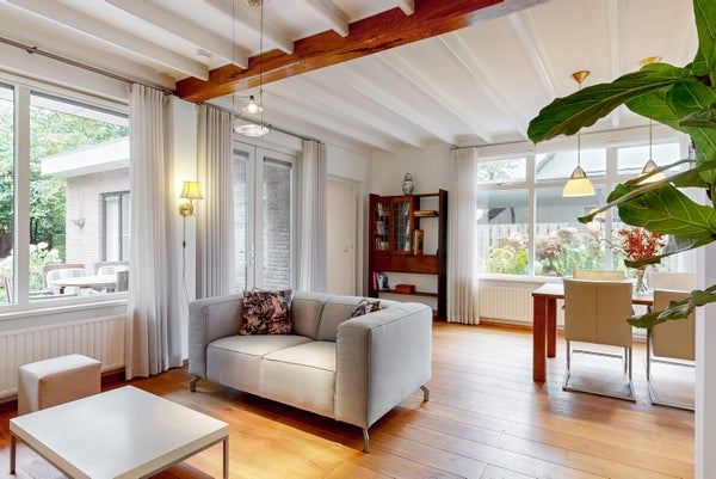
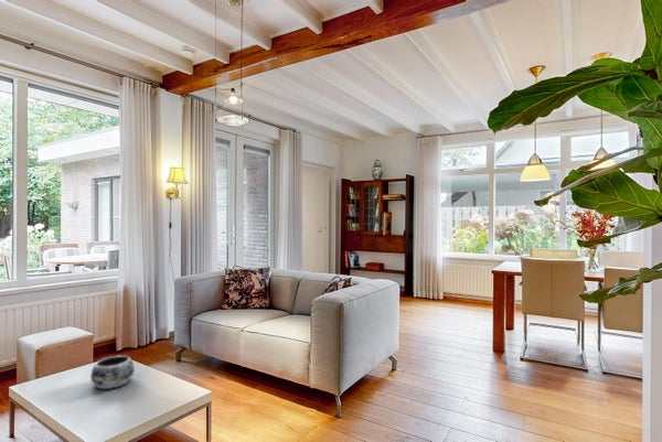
+ decorative bowl (113, 371)
